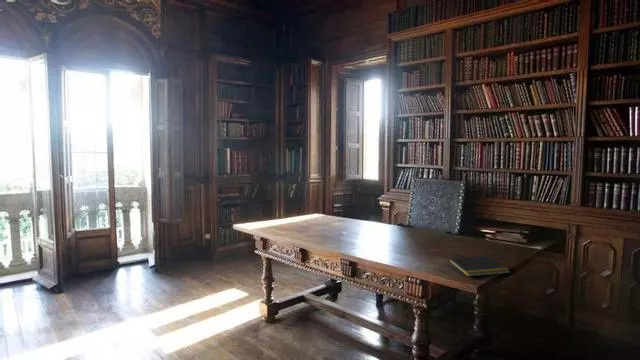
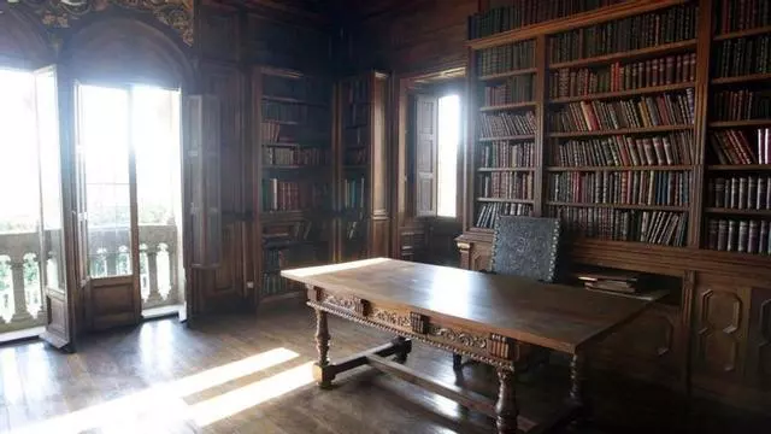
- notepad (478, 265)
